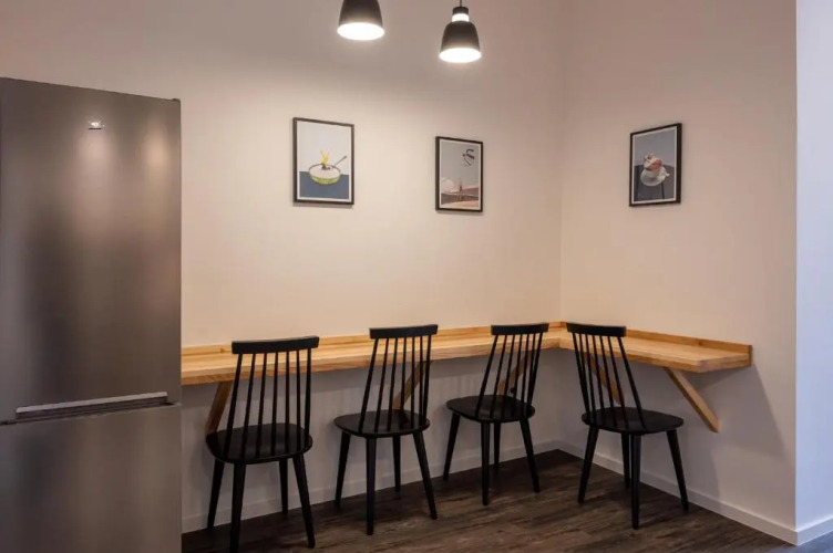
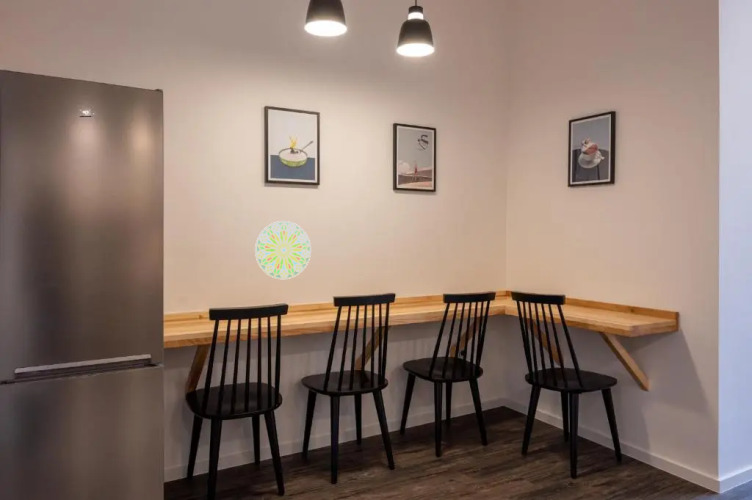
+ decorative plate (283, 250)
